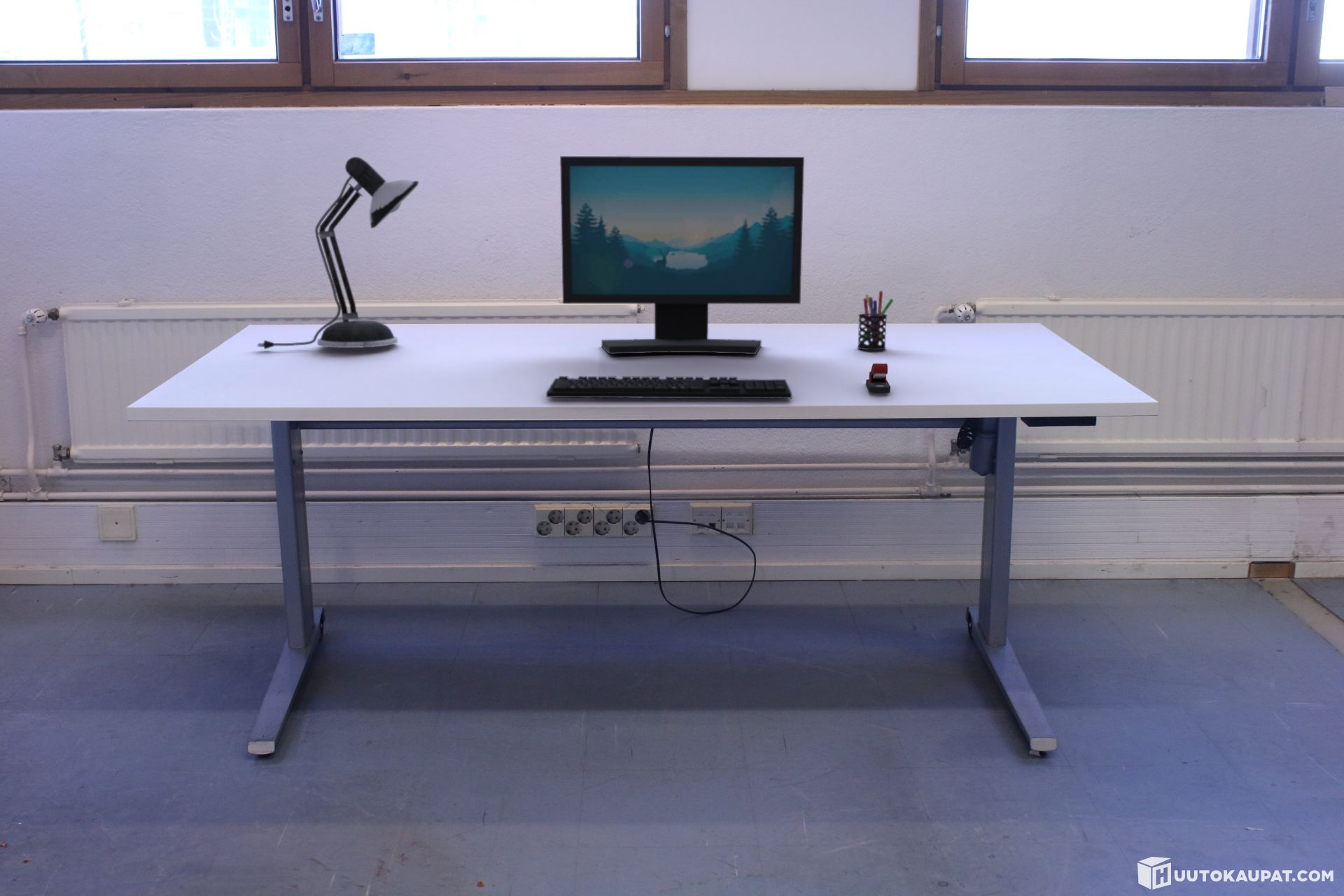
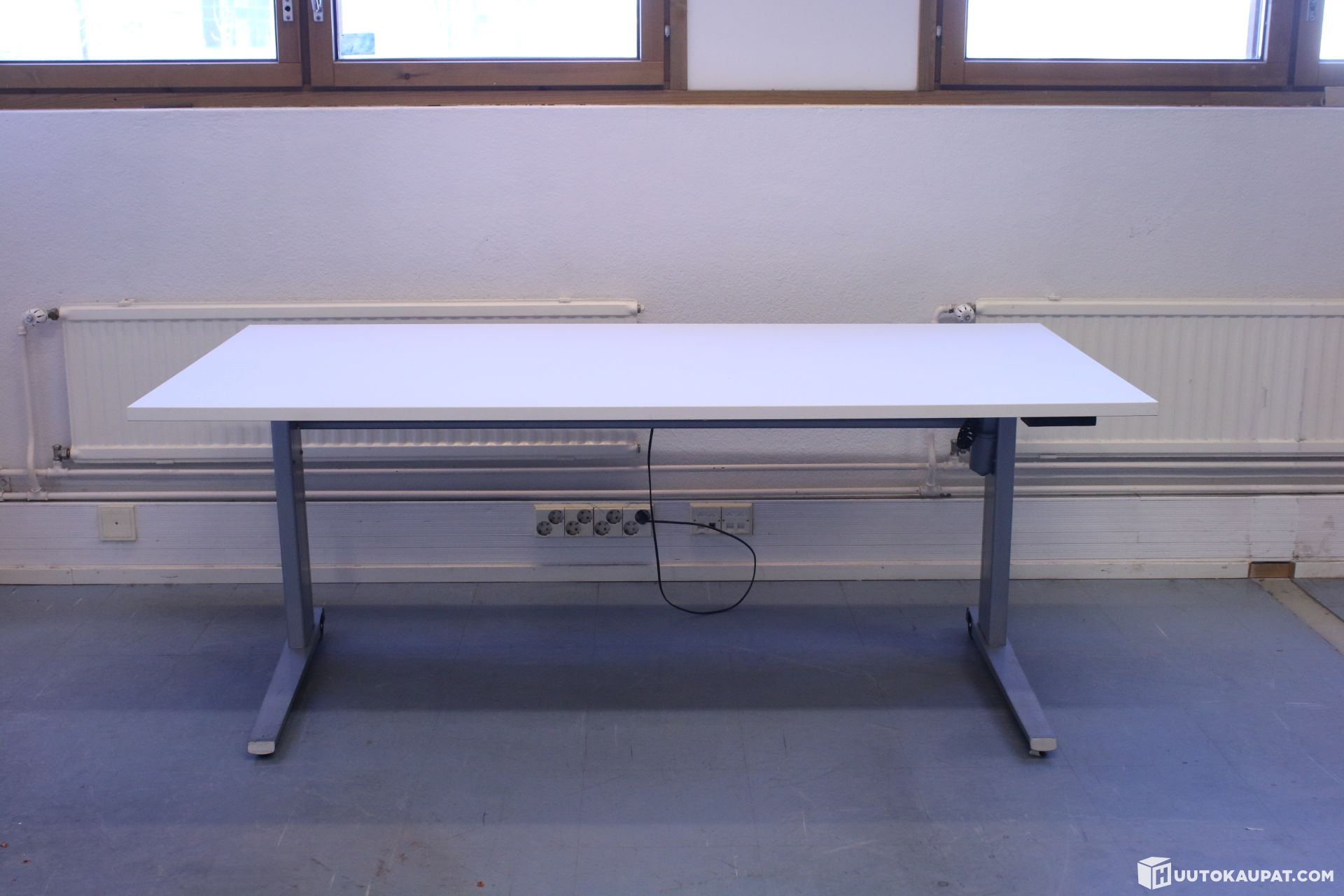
- computer monitor (682, 255)
- pen holder (876, 319)
- stapler (878, 375)
- desk lamp (340, 253)
- keyboard (669, 386)
